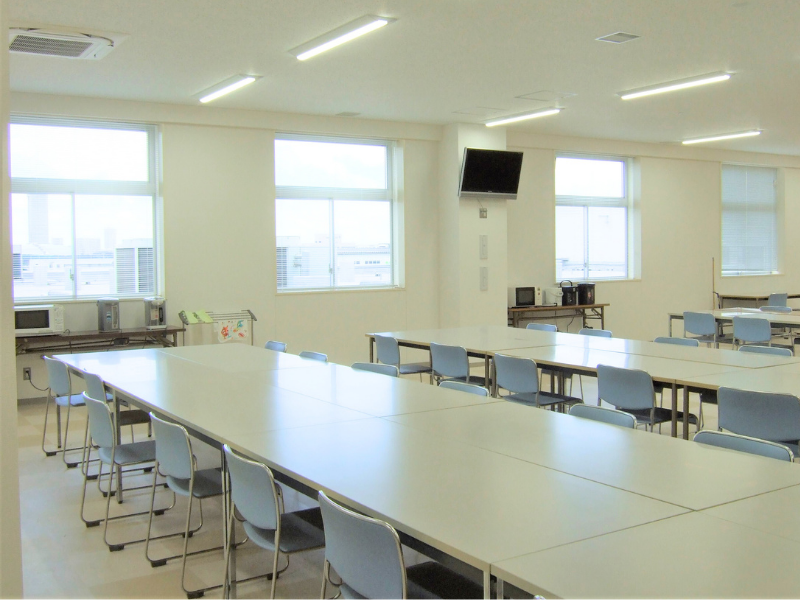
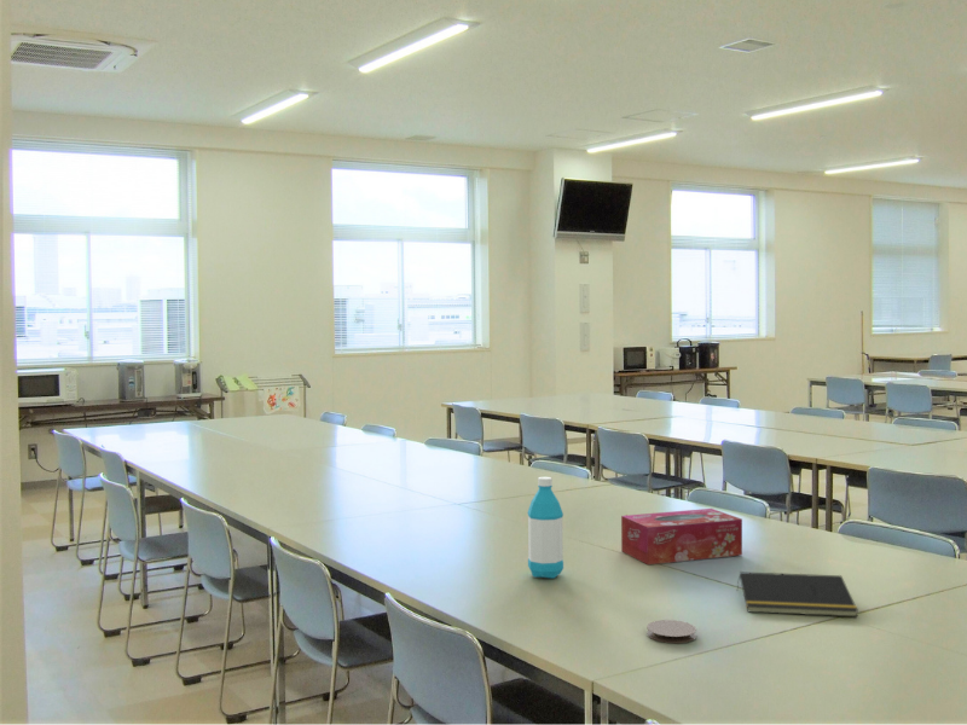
+ coaster (671, 631)
+ water bottle (545, 526)
+ notepad (795, 592)
+ tissue box (681, 534)
